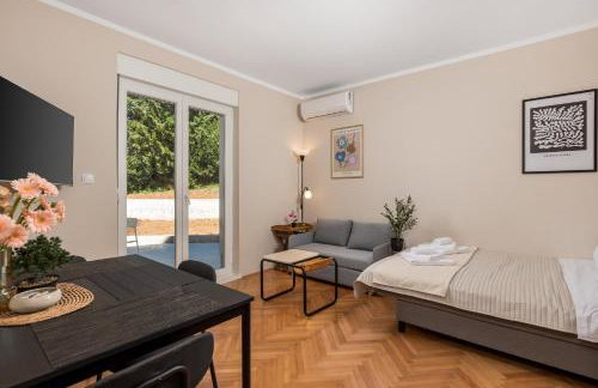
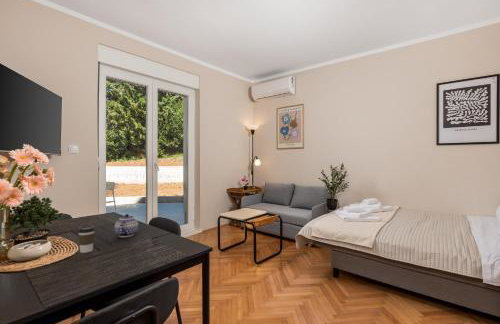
+ coffee cup (86, 239)
+ teapot (126, 224)
